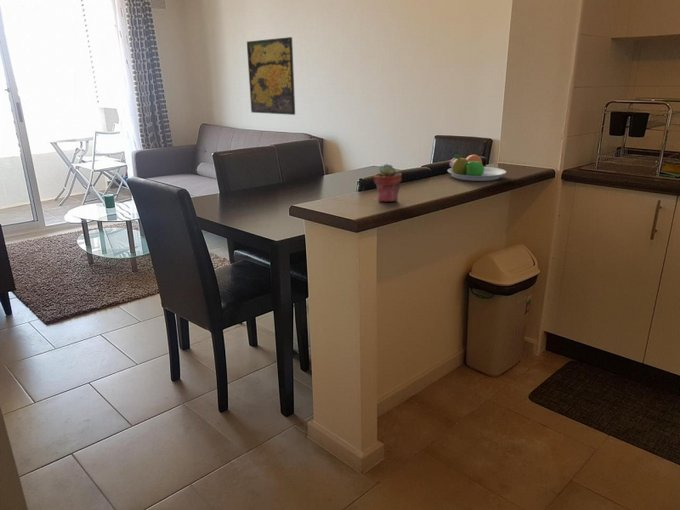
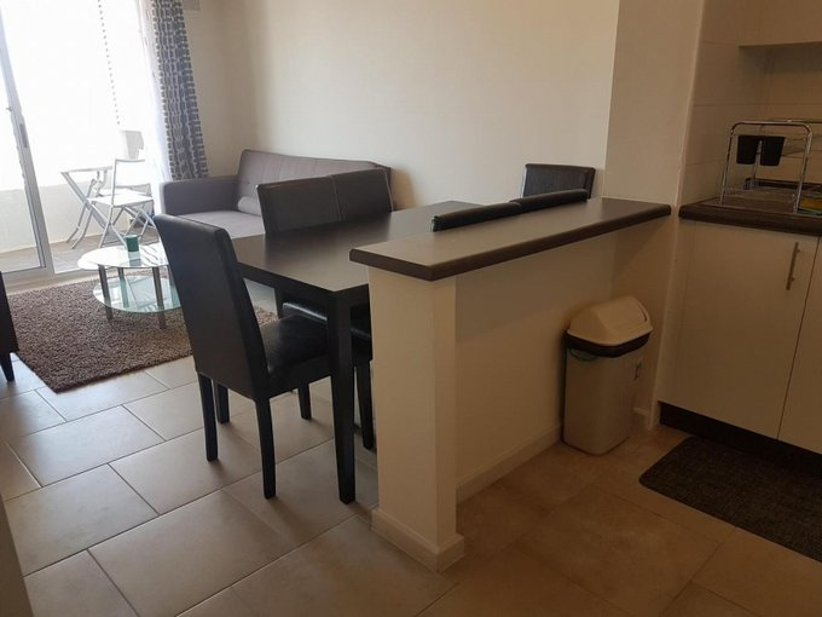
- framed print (270, 77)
- potted succulent (387, 182)
- fruit bowl (475, 165)
